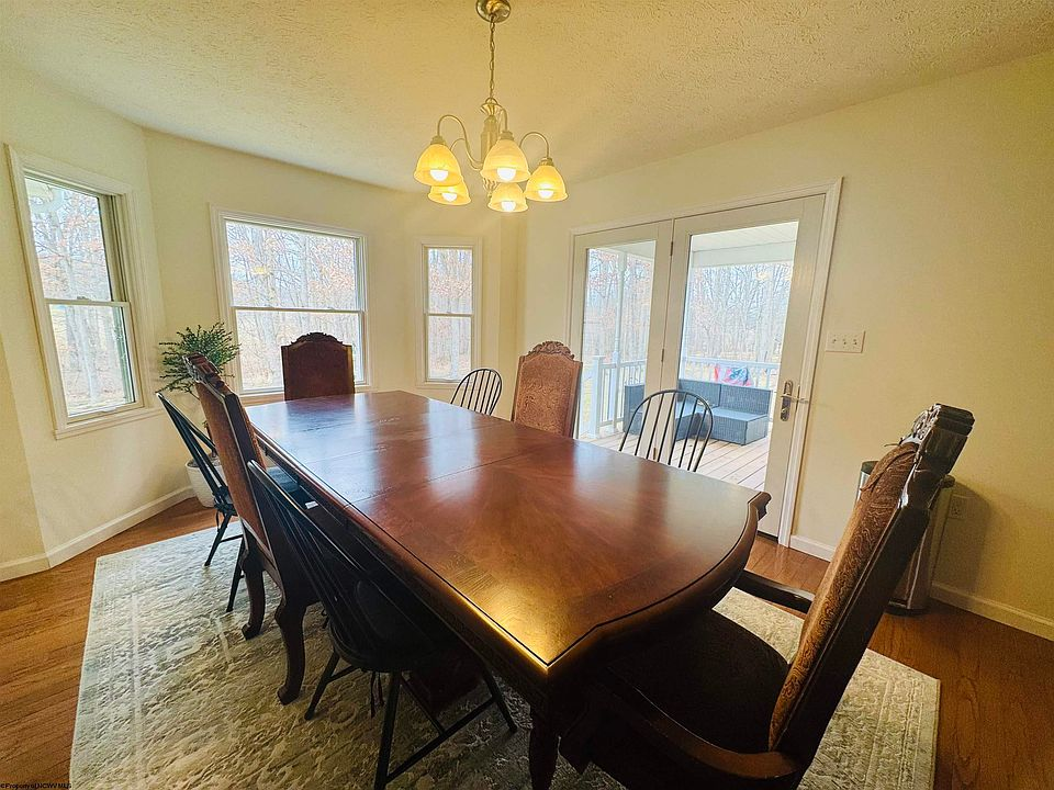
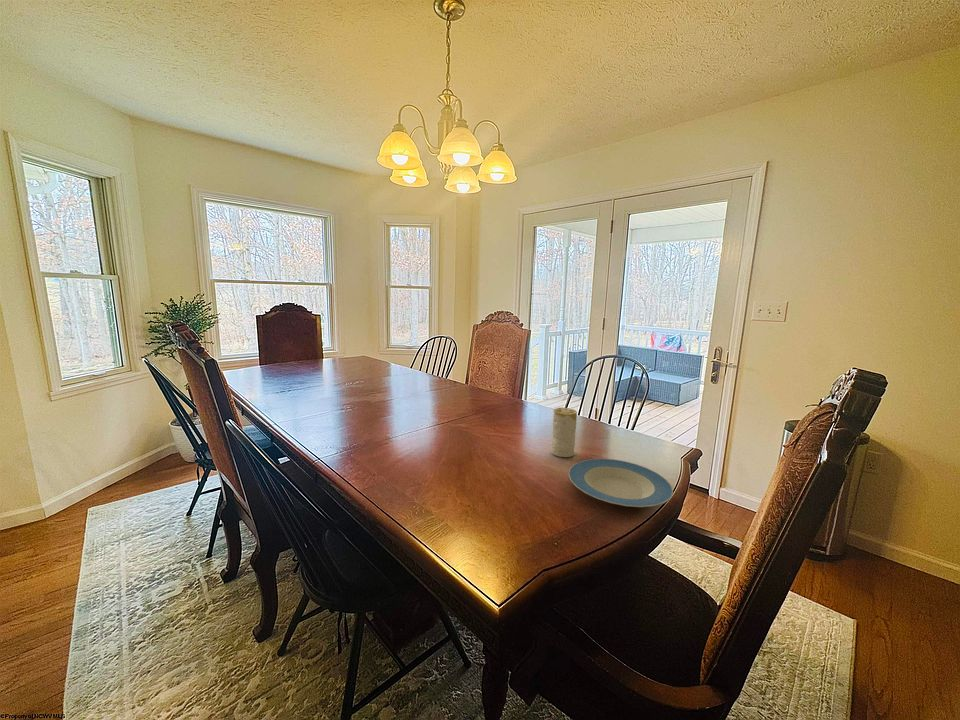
+ candle (563, 432)
+ plate (618, 485)
